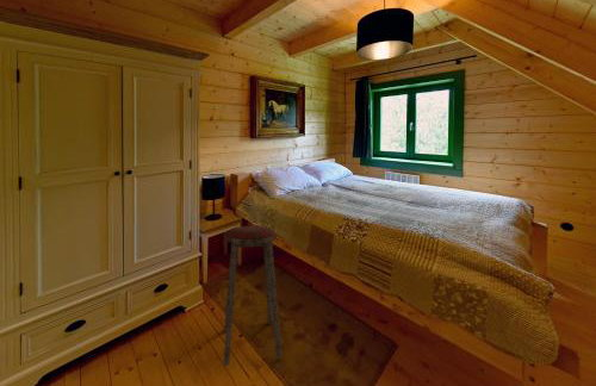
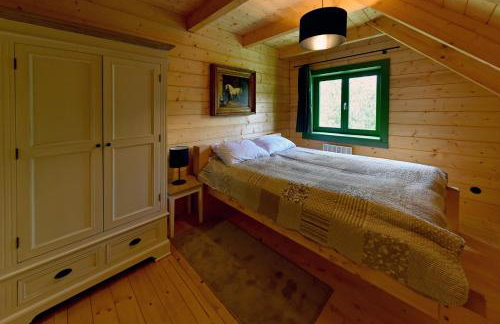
- music stool (266, 286)
